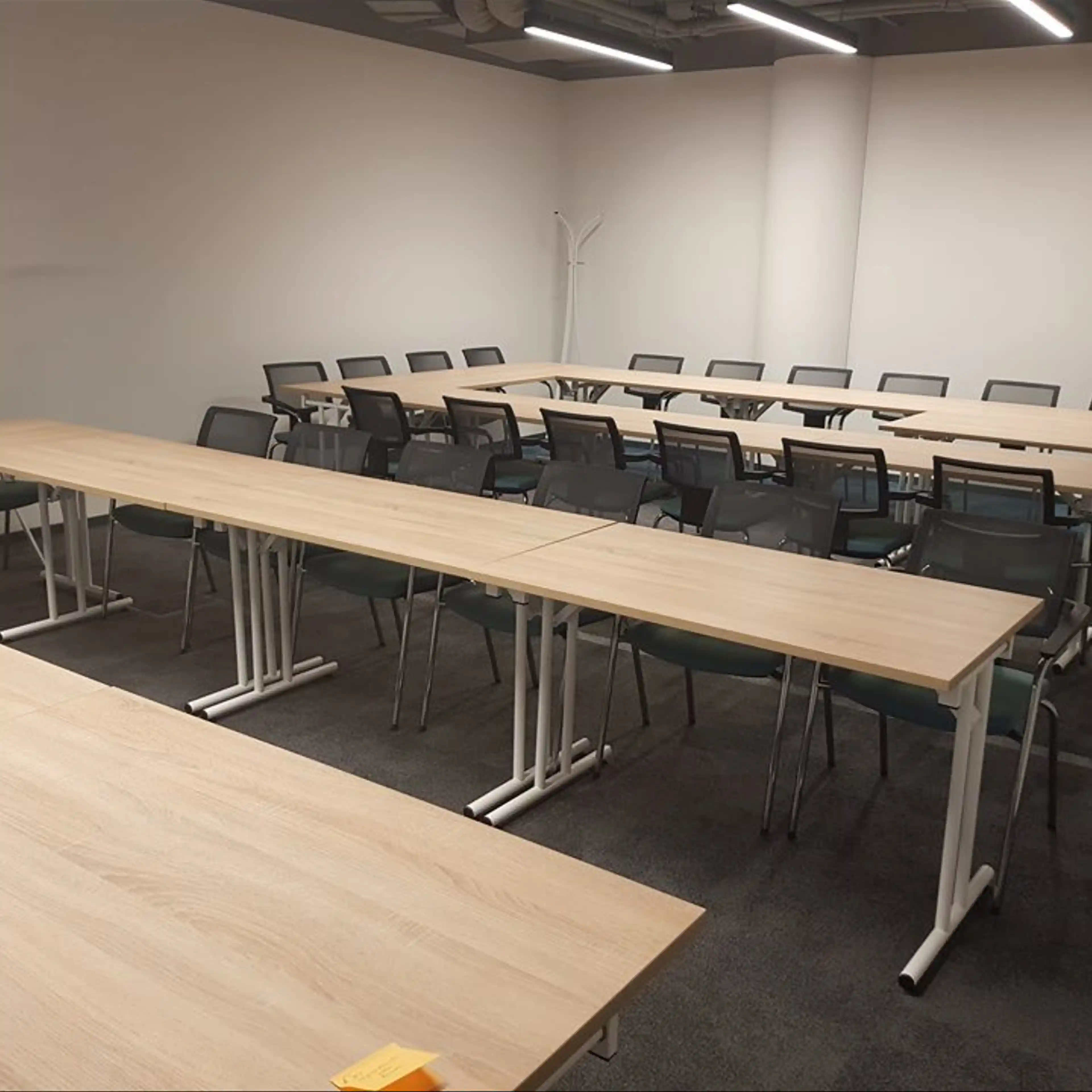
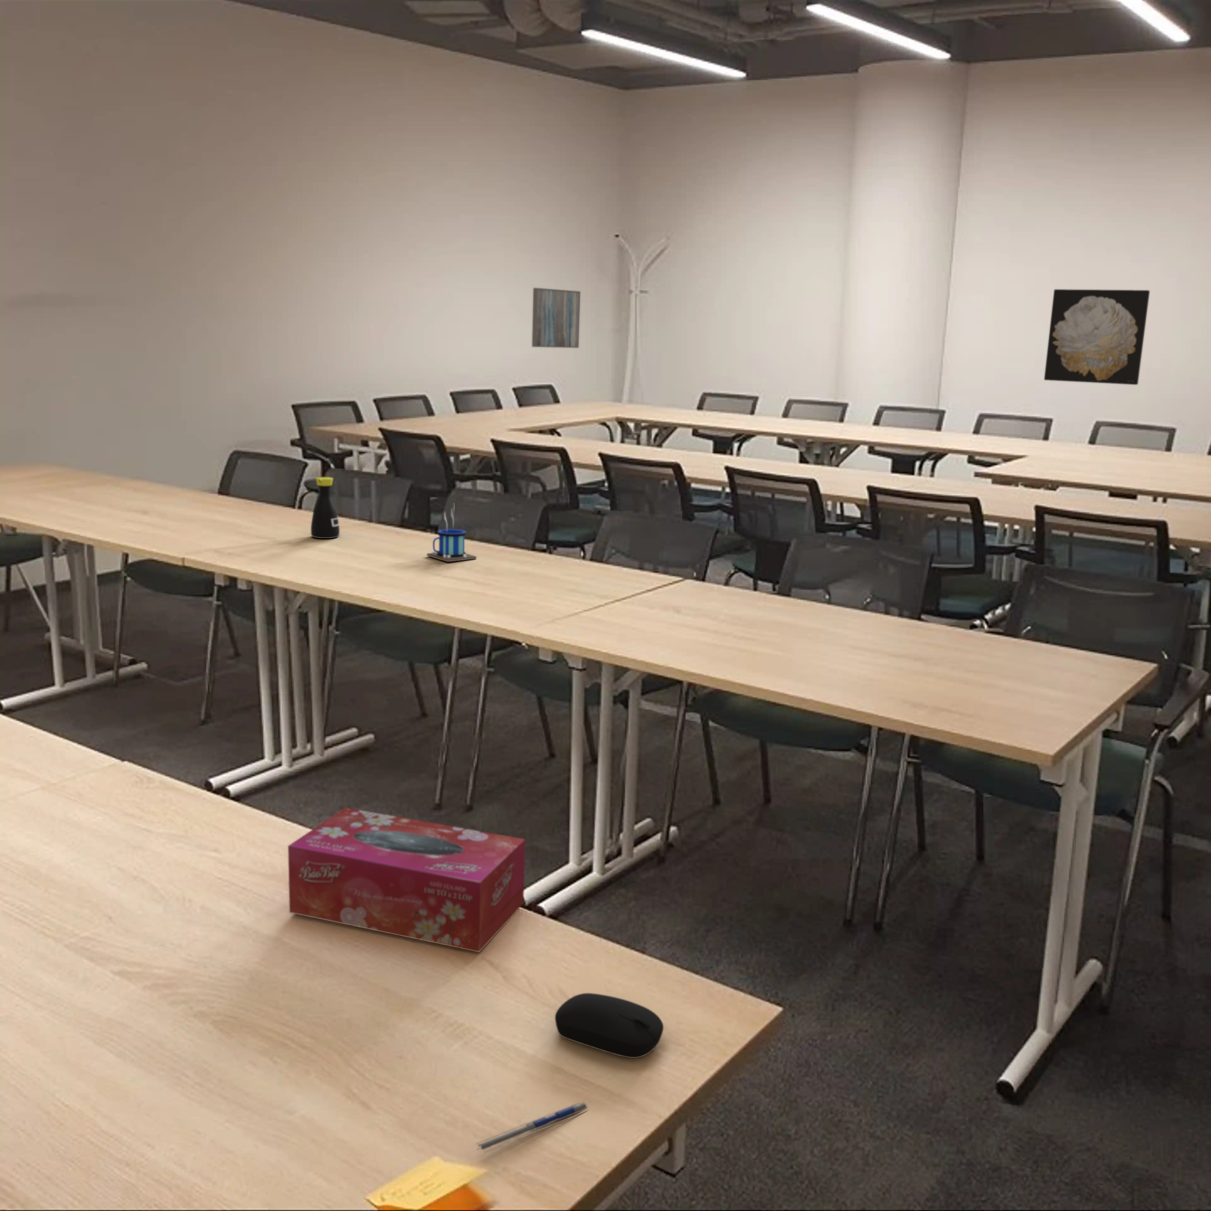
+ wall art (1096, 336)
+ pen (532, 1126)
+ mug (450, 529)
+ computer mouse (609, 1021)
+ tissue box (408, 875)
+ bottle (325, 507)
+ wall art (557, 318)
